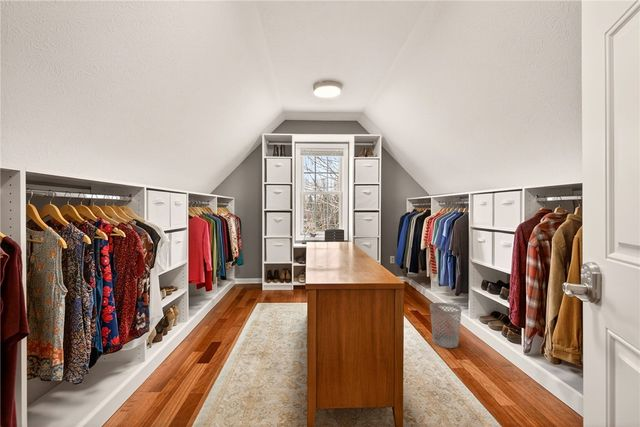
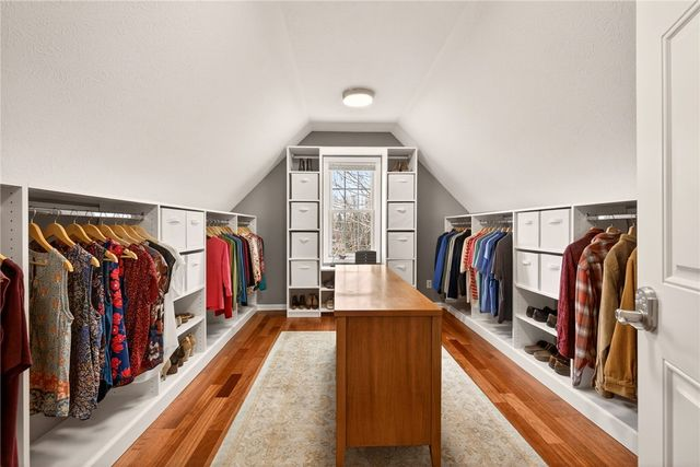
- wastebasket (445, 324)
